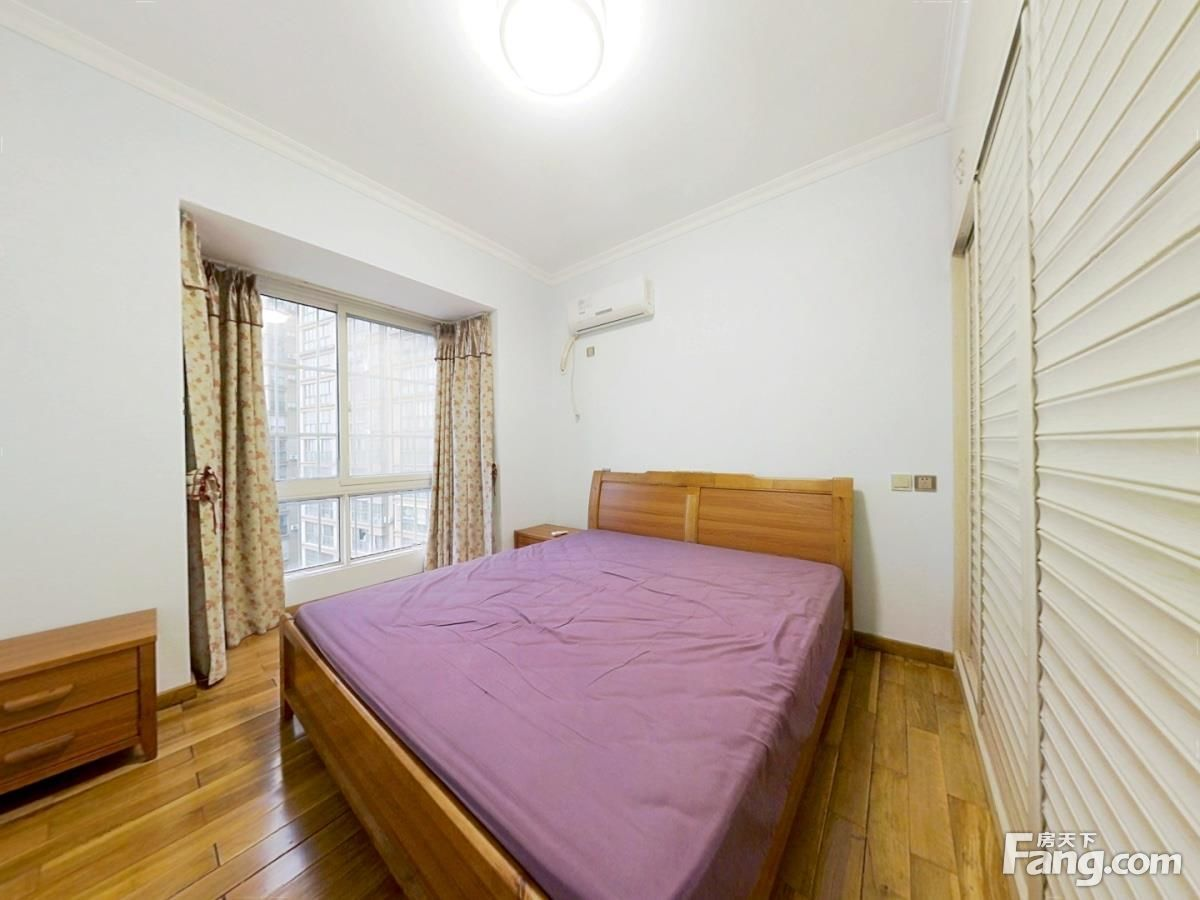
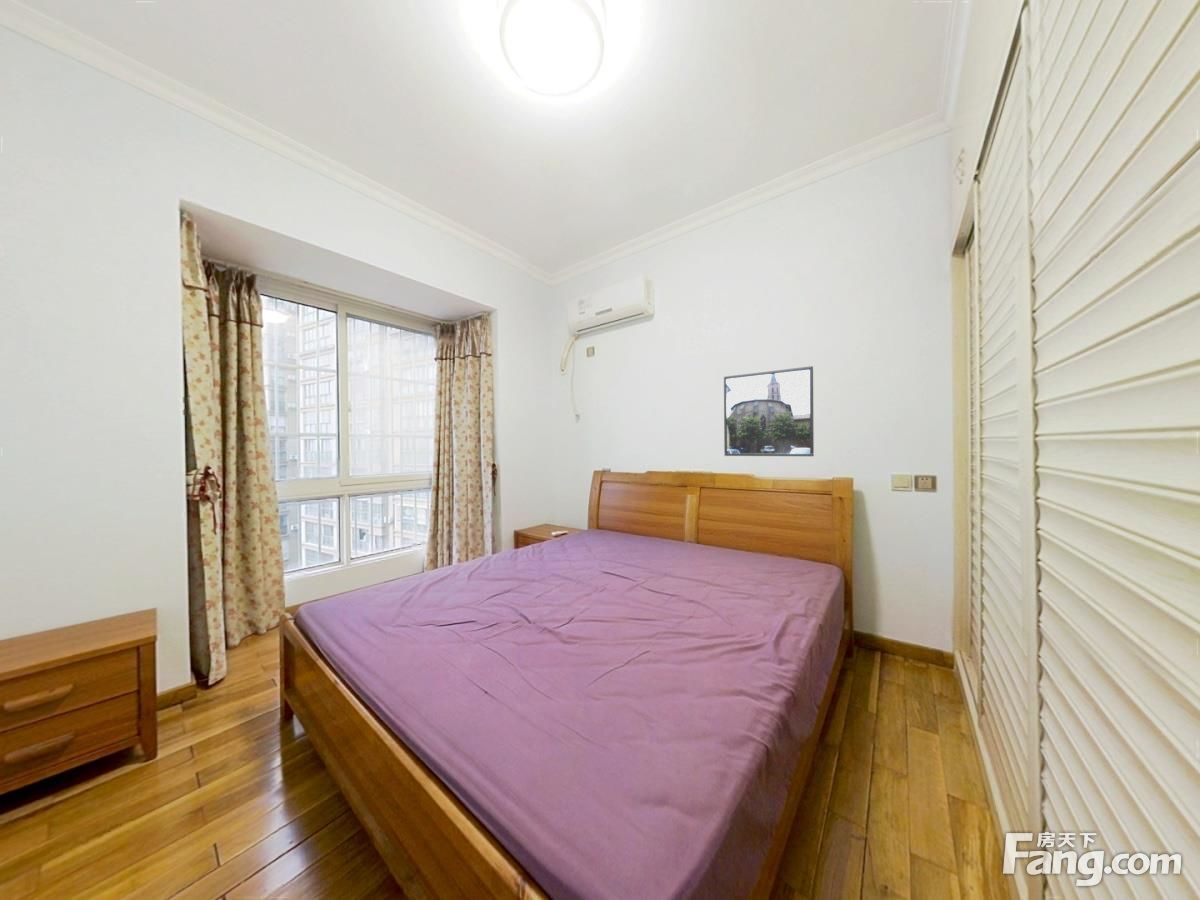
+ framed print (765, 414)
